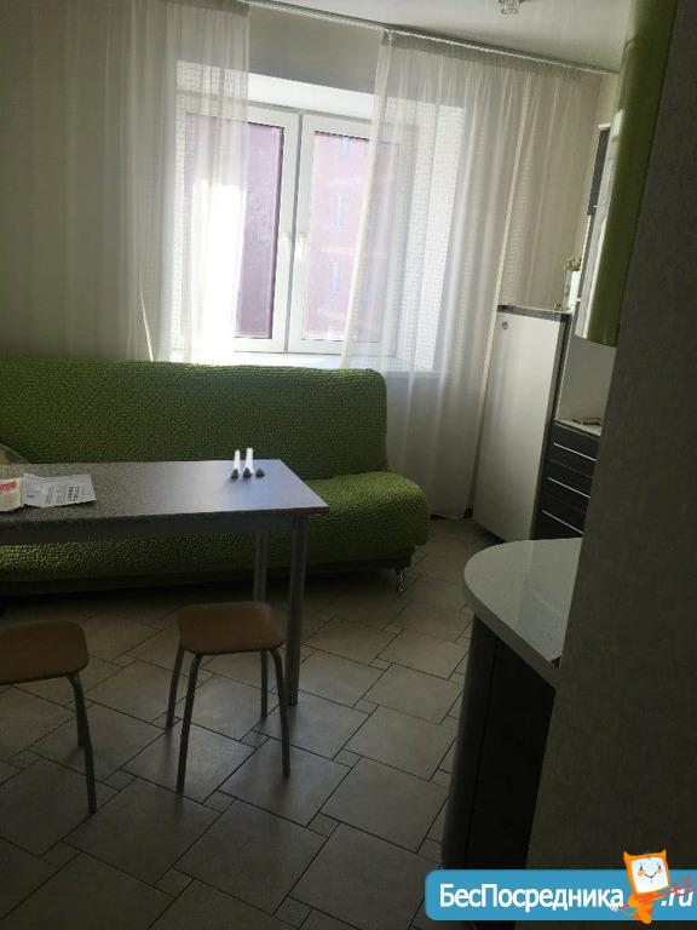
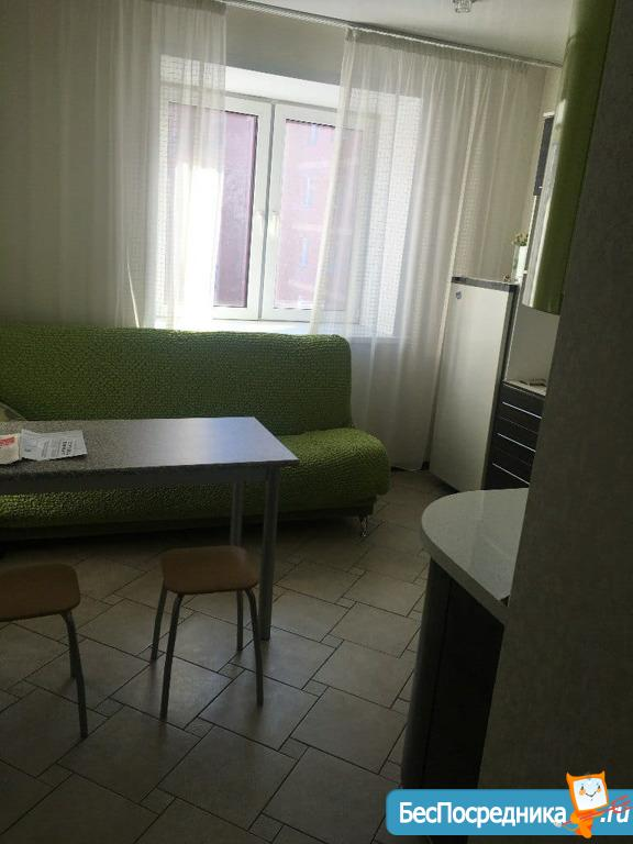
- salt and pepper shaker set (247, 461)
